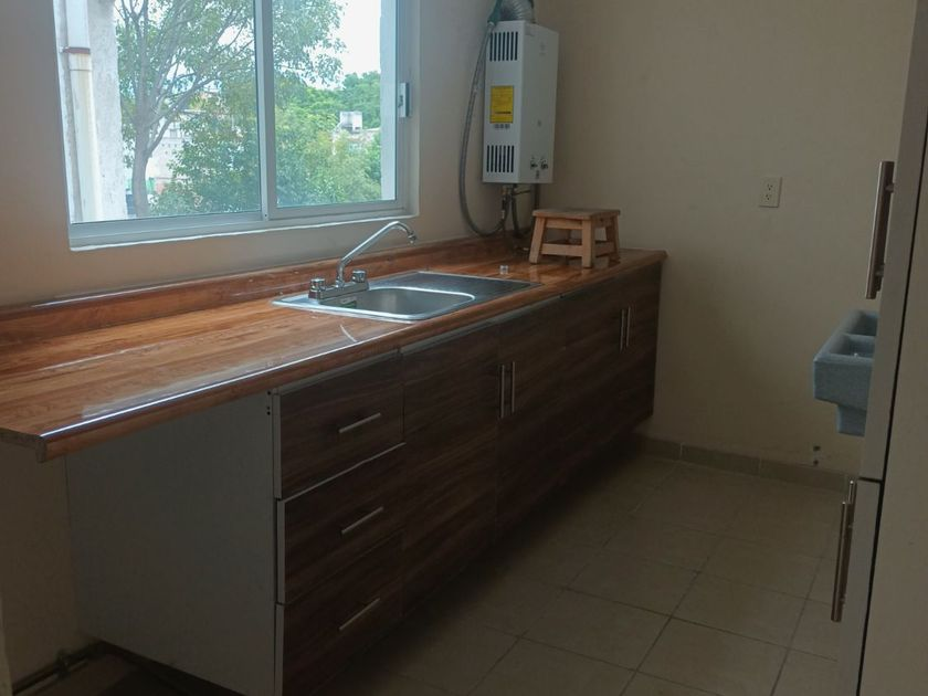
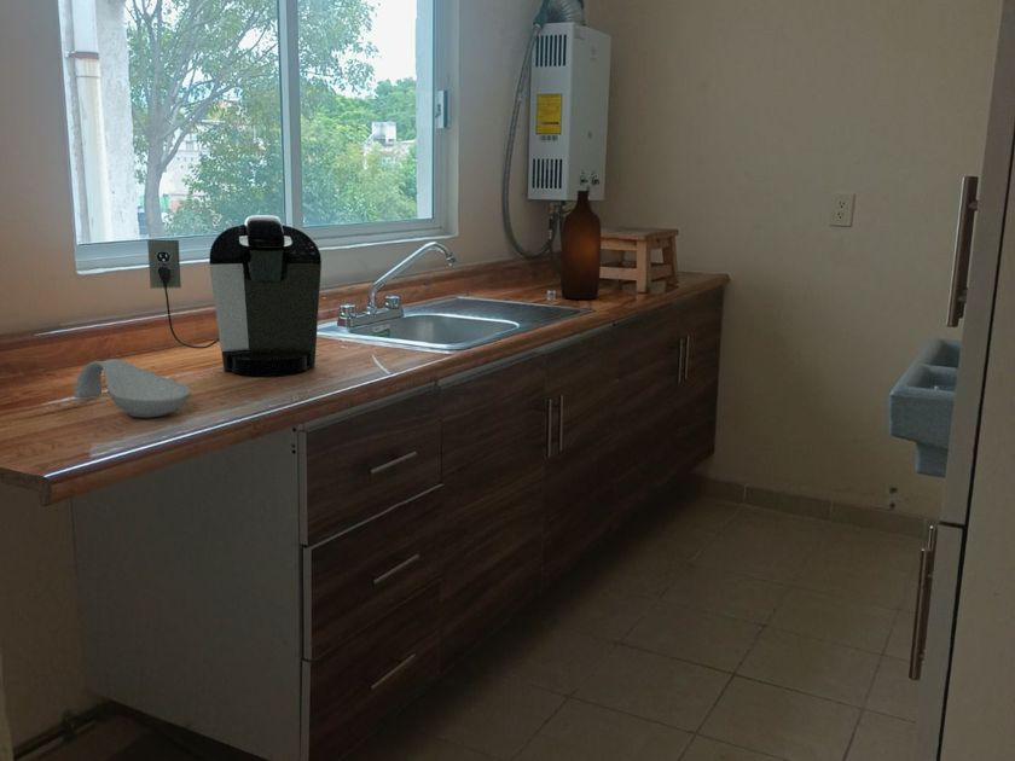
+ bottle (580, 244)
+ spoon rest (127, 385)
+ coffee maker (236, 291)
